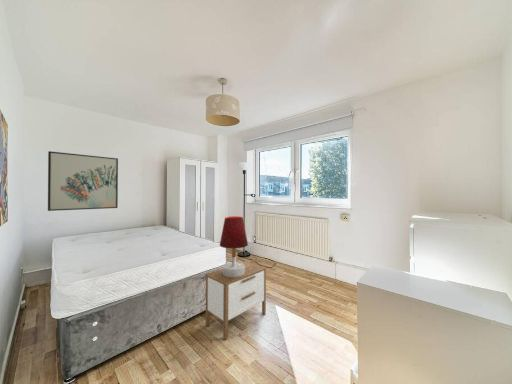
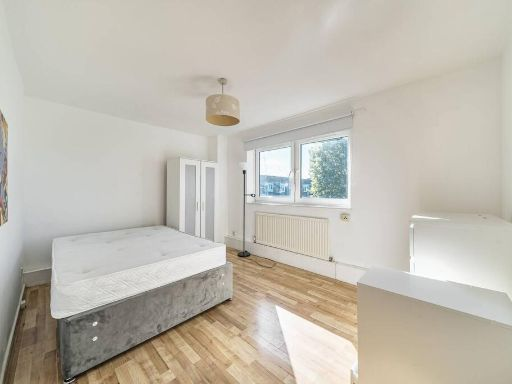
- wall art (85, 182)
- table lamp (233, 245)
- nightstand (237, 295)
